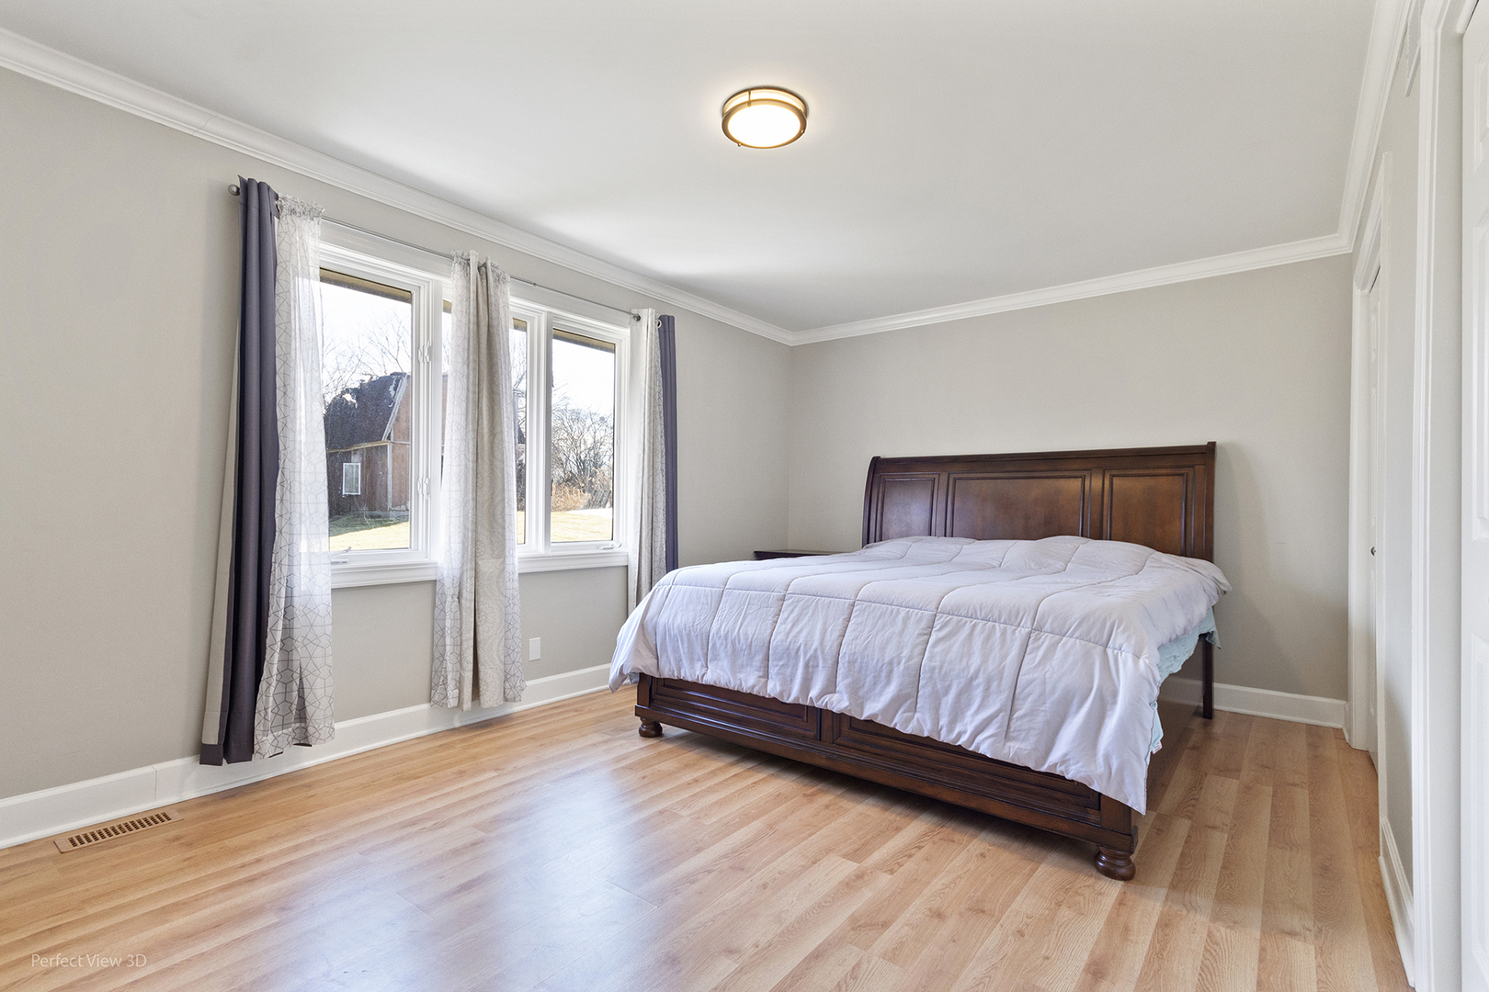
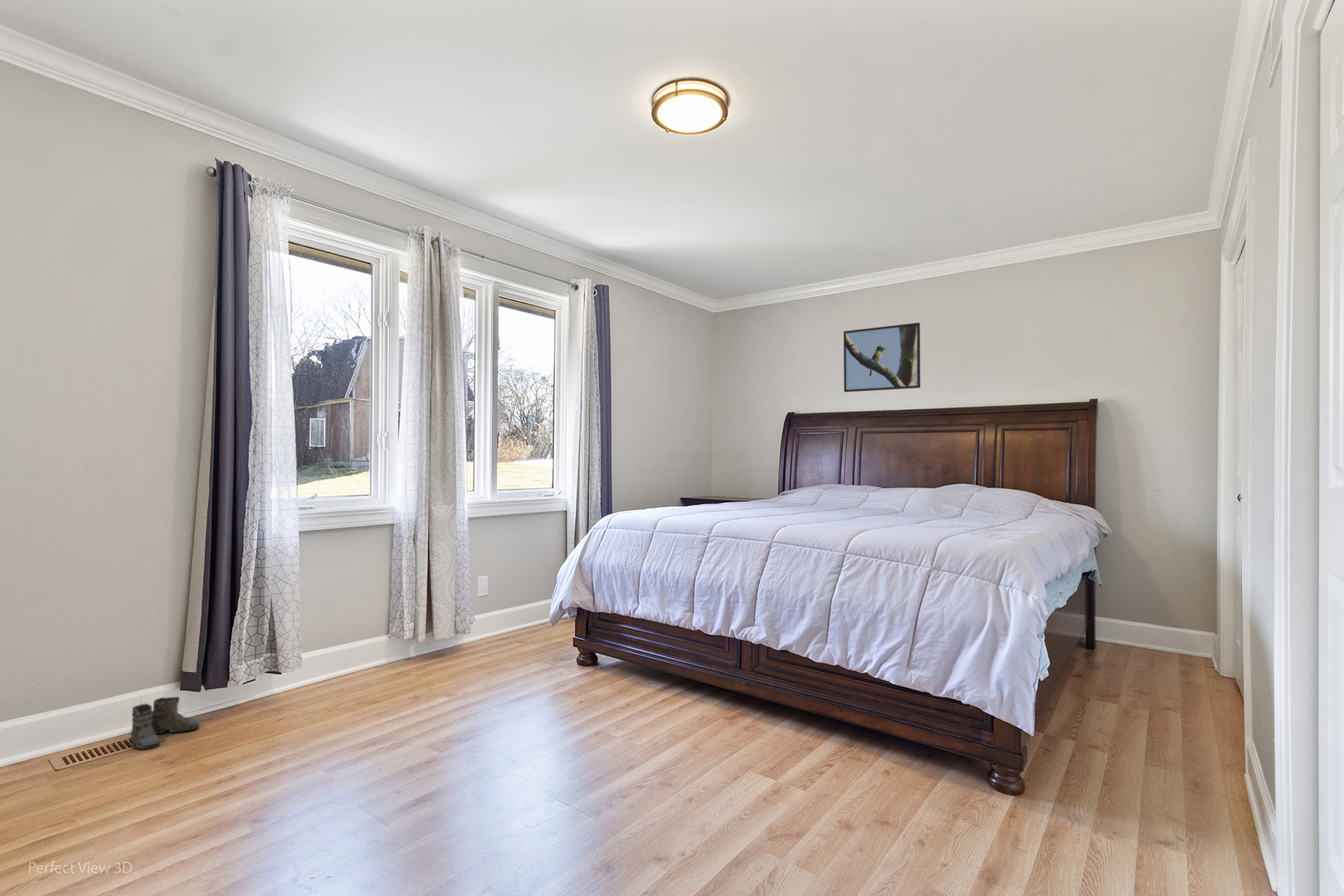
+ boots (158, 720)
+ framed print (880, 358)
